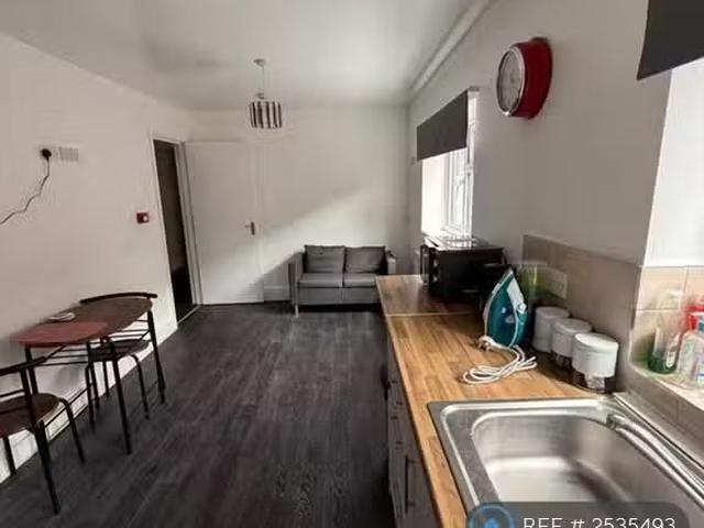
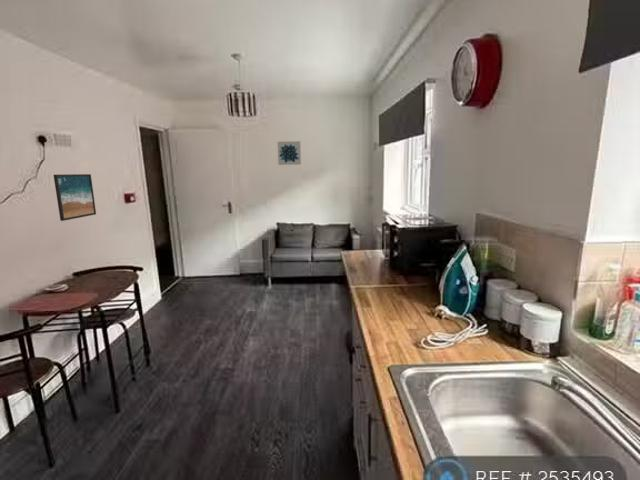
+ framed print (76, 196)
+ wall art (289, 153)
